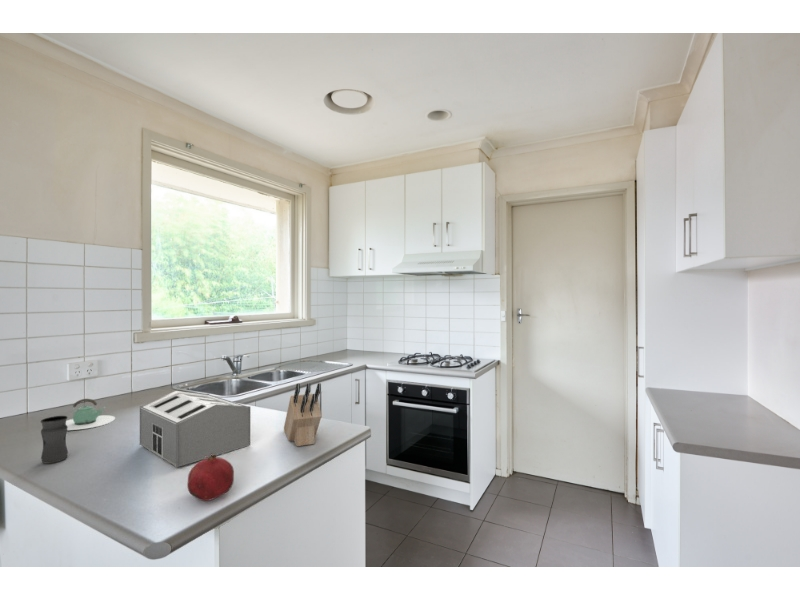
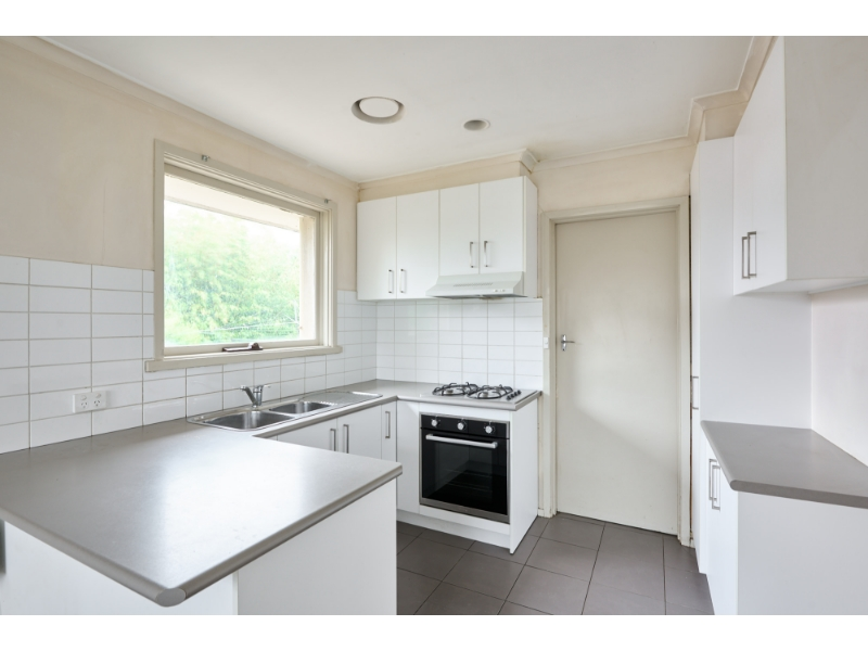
- toaster (194, 421)
- jar (54, 439)
- fruit (211, 474)
- knife block (302, 408)
- teapot (85, 410)
